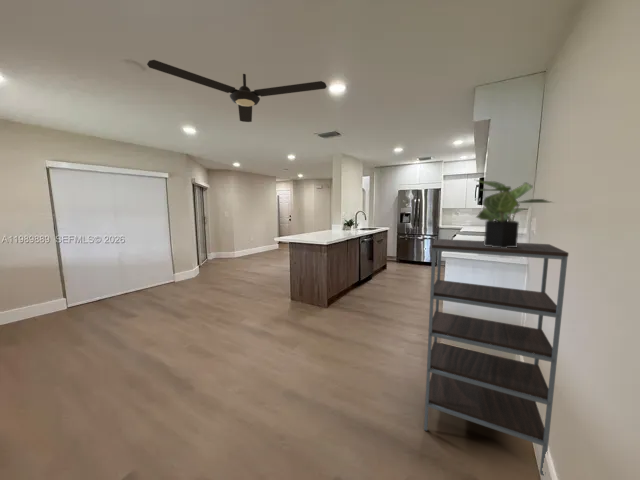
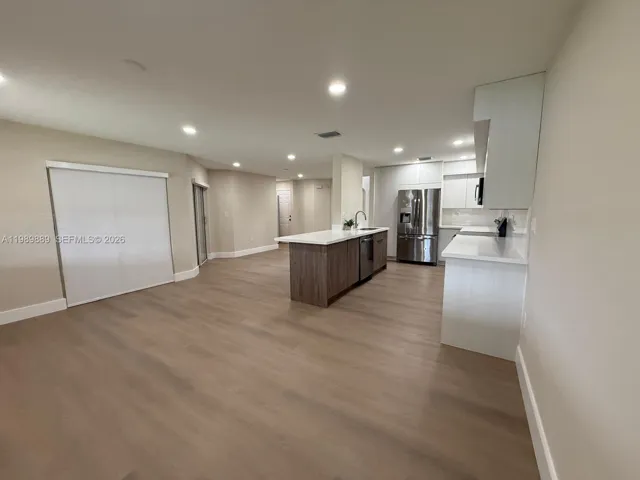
- potted plant (502, 210)
- shelving unit (484, 340)
- ceiling fan (245, 96)
